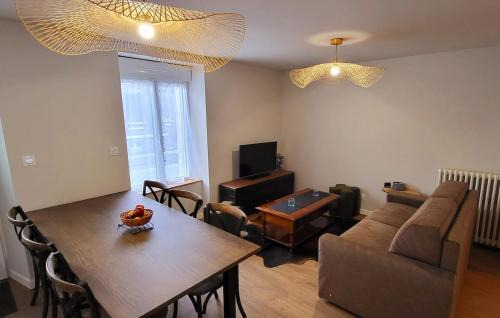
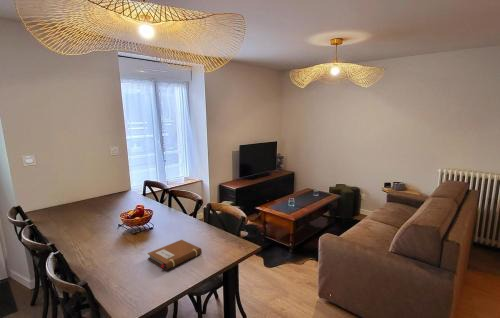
+ notebook (174, 254)
